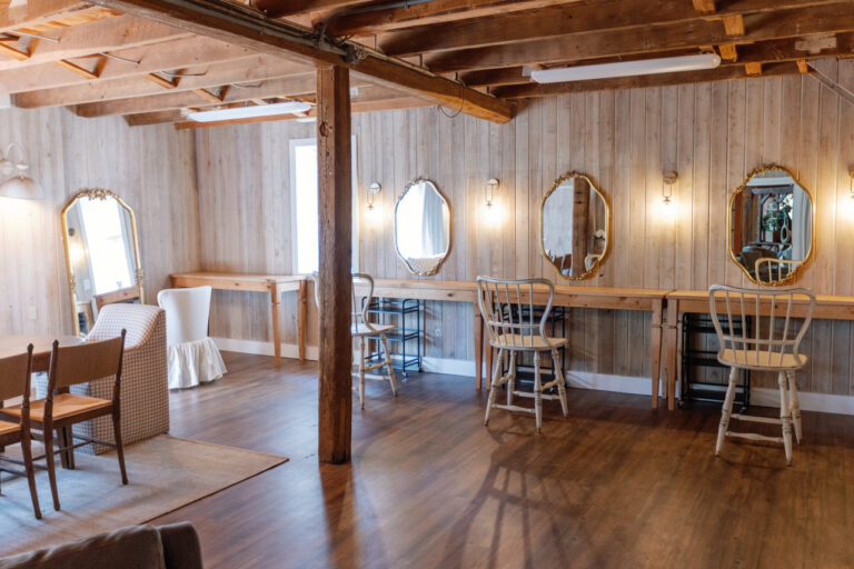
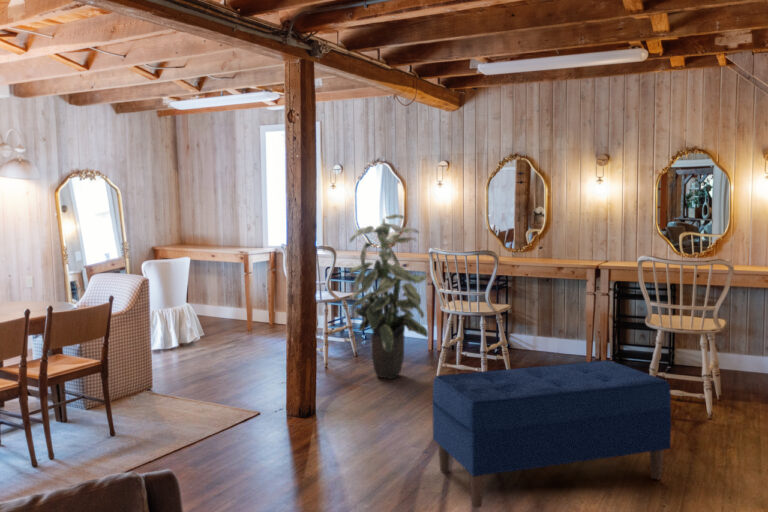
+ bench (548, 426)
+ indoor plant (390, 297)
